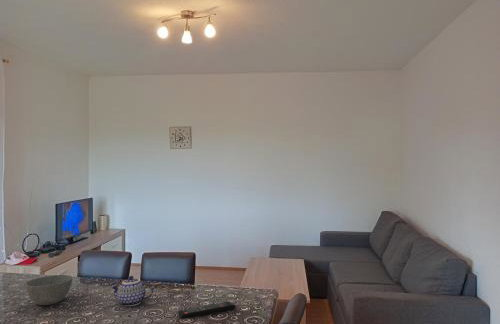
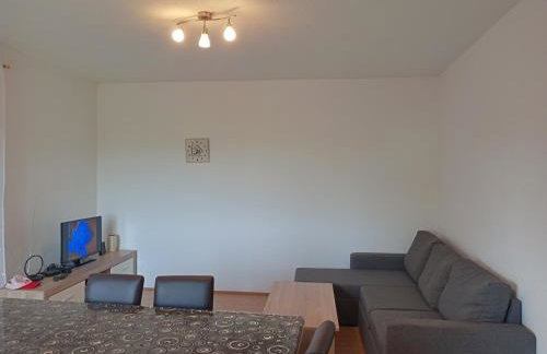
- teapot (131, 289)
- remote control (207, 309)
- bowl (49, 291)
